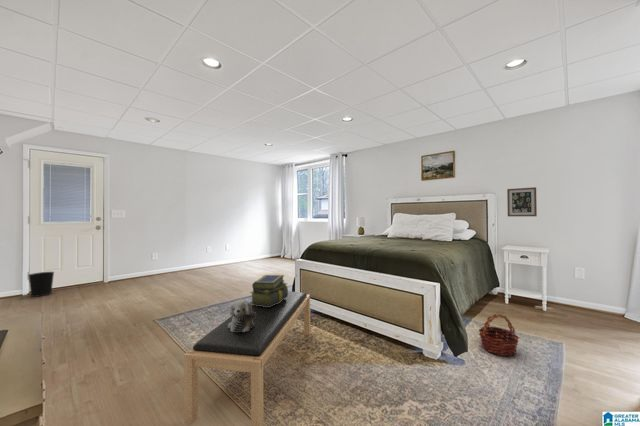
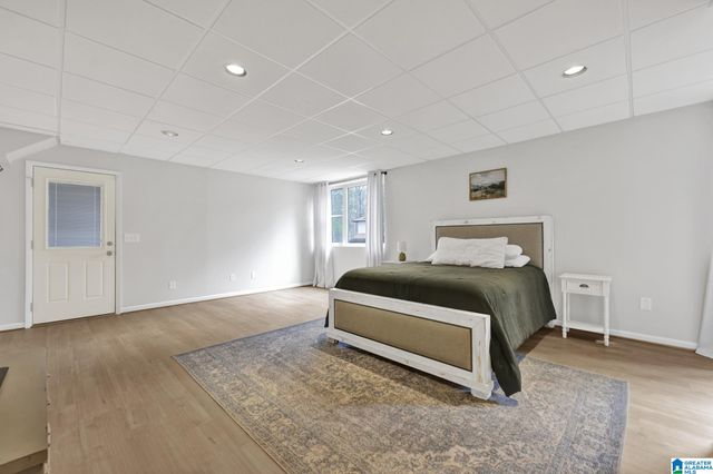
- plush toy (244, 310)
- stack of books (269, 289)
- wastebasket (41, 284)
- bench (264, 338)
- basket (498, 331)
- wall art (521, 202)
